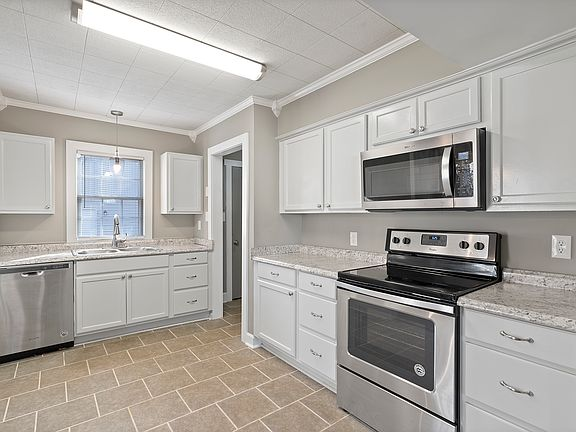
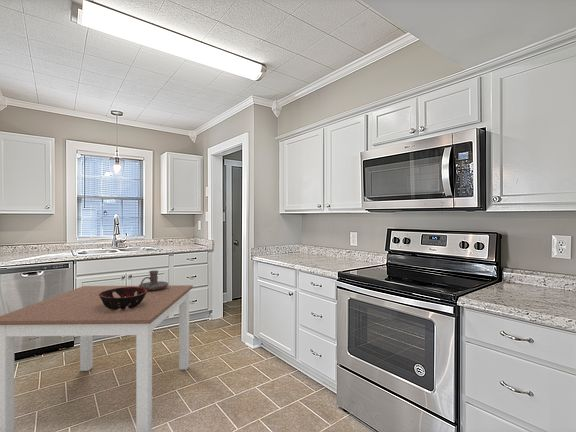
+ candle holder (151, 280)
+ dining table (110, 334)
+ decorative bowl (123, 298)
